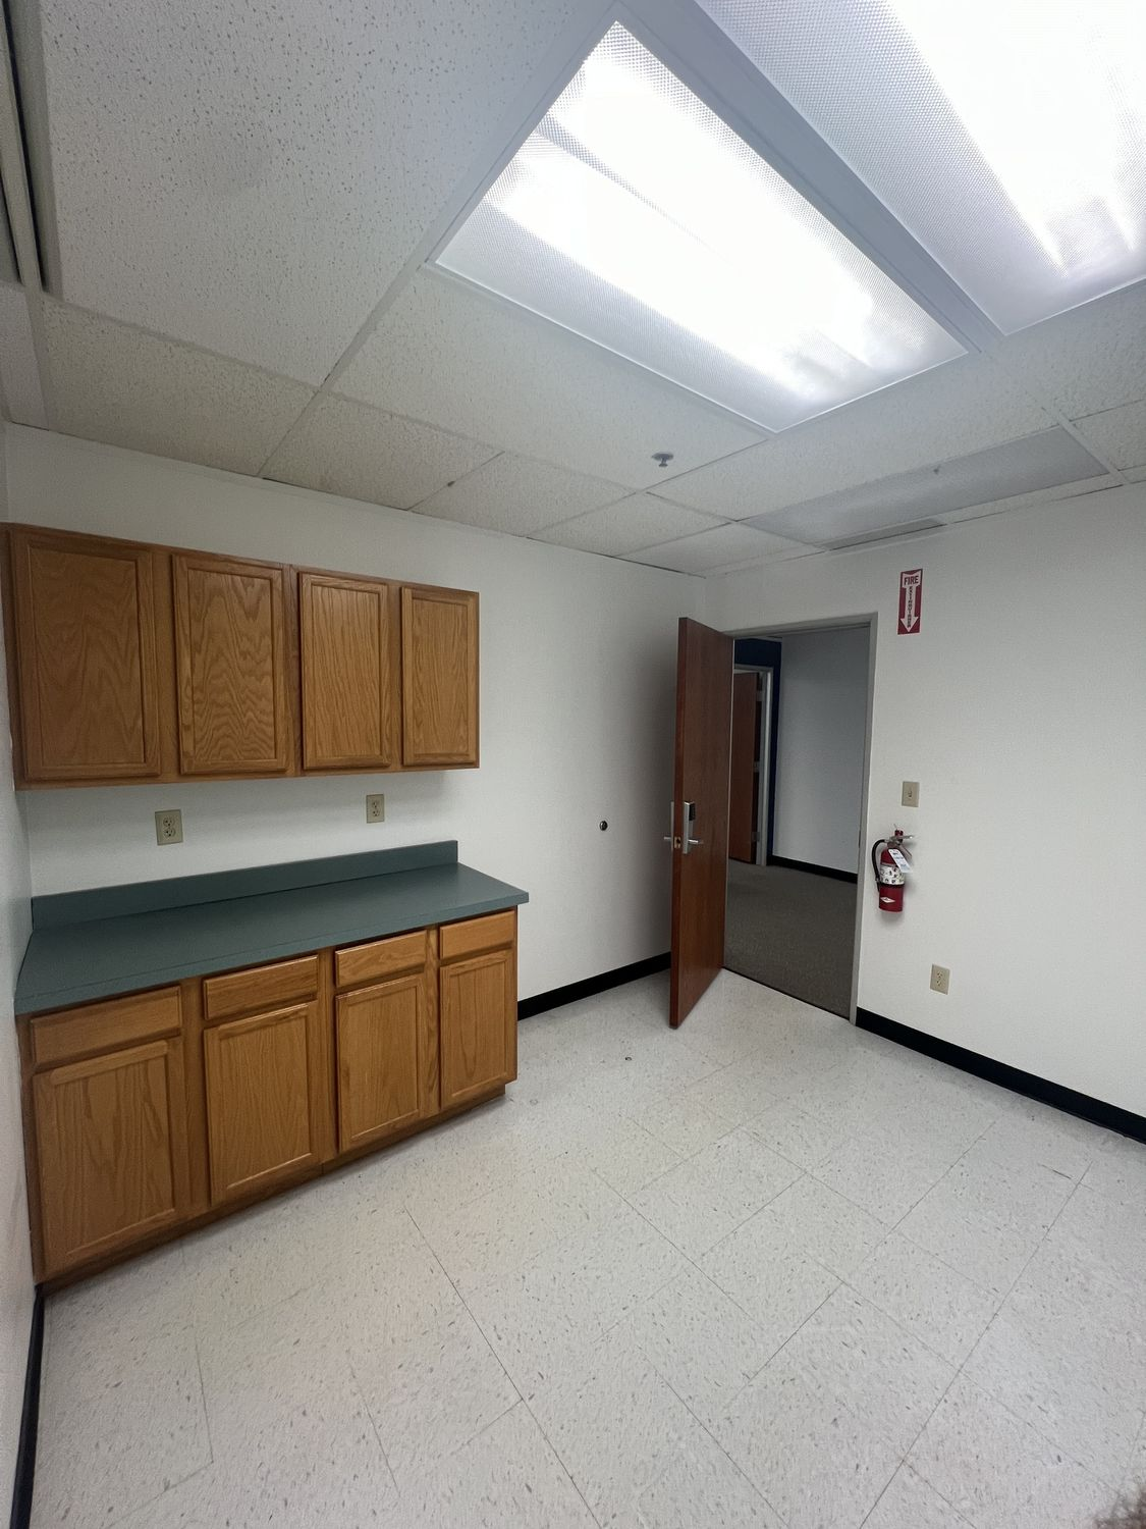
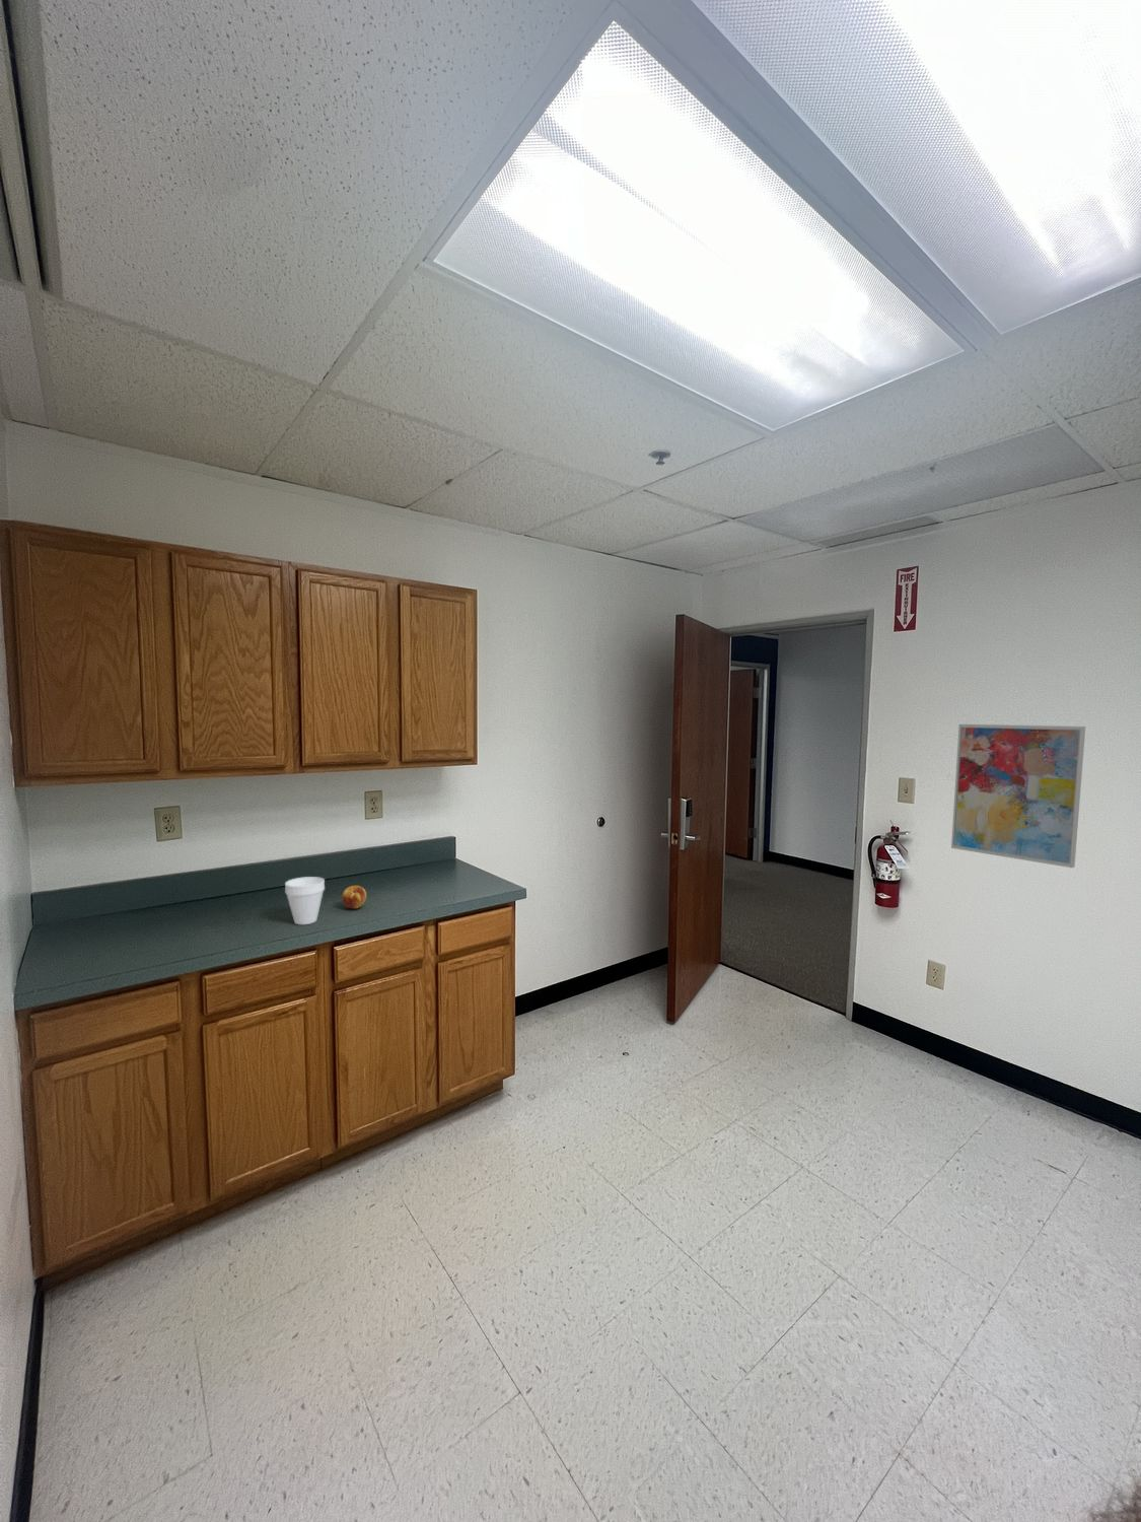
+ wall art (1013, 791)
+ fruit (354, 896)
+ cup (306, 901)
